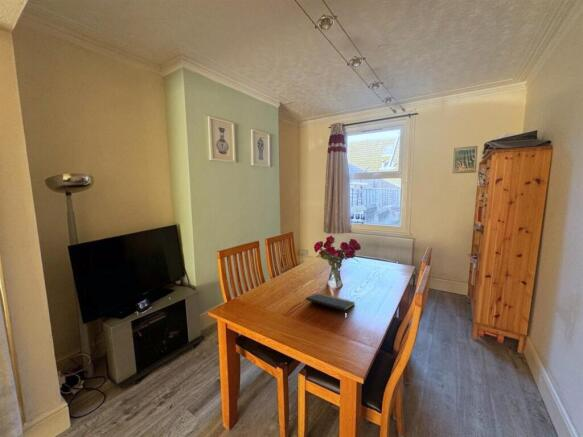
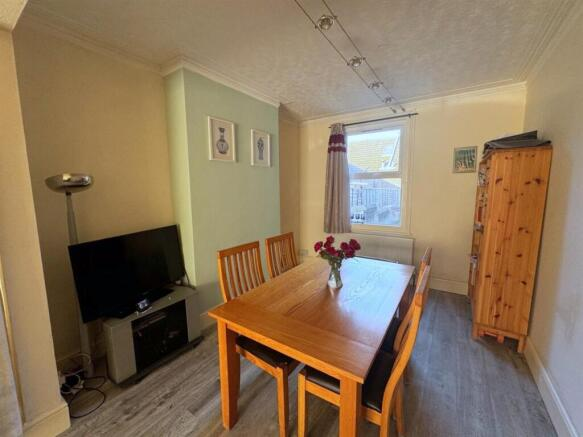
- notepad (330, 301)
